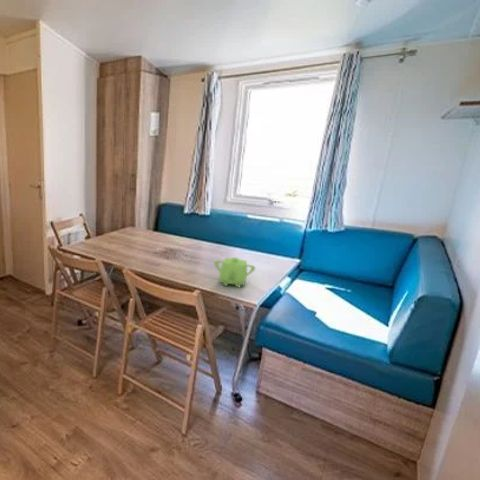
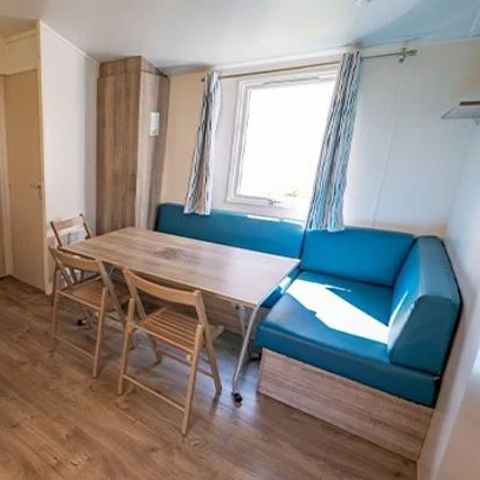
- teapot (233, 270)
